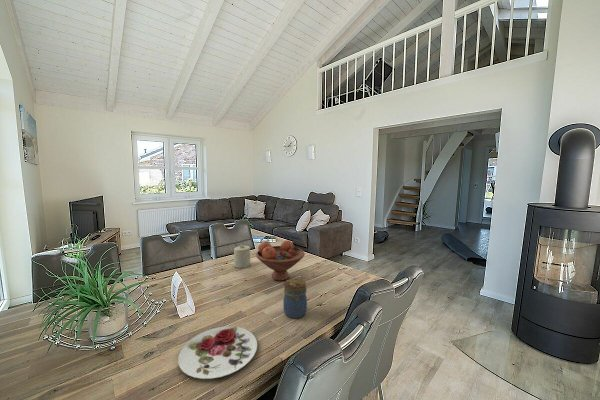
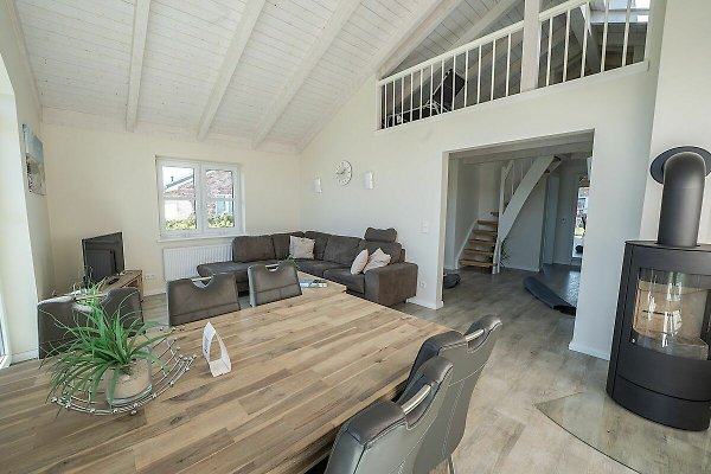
- plate (219, 348)
- fruit bowl (280, 260)
- jar (295, 296)
- candle (242, 254)
